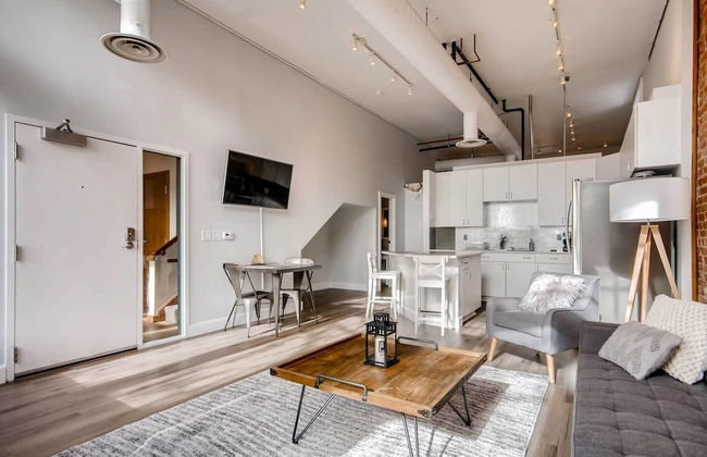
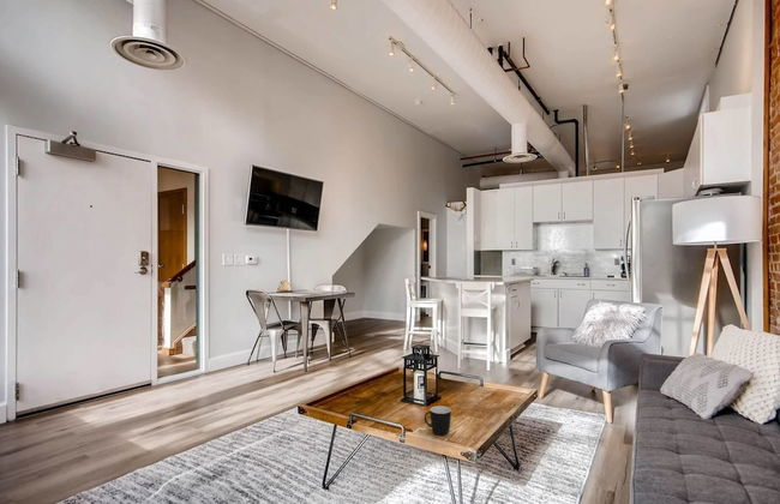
+ mug (437, 420)
